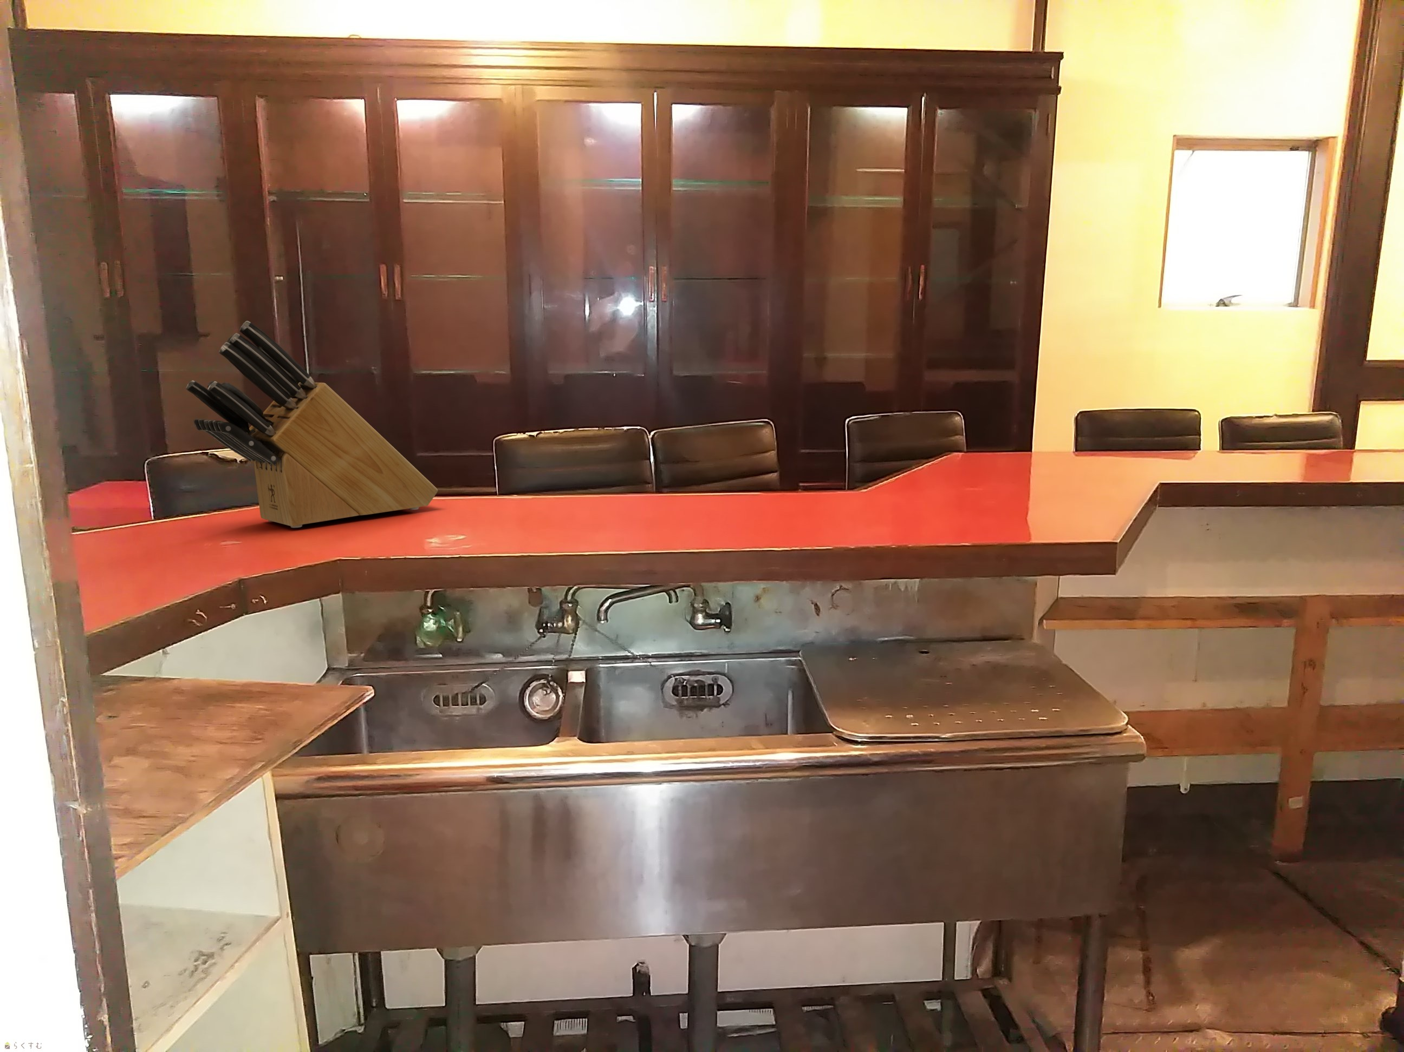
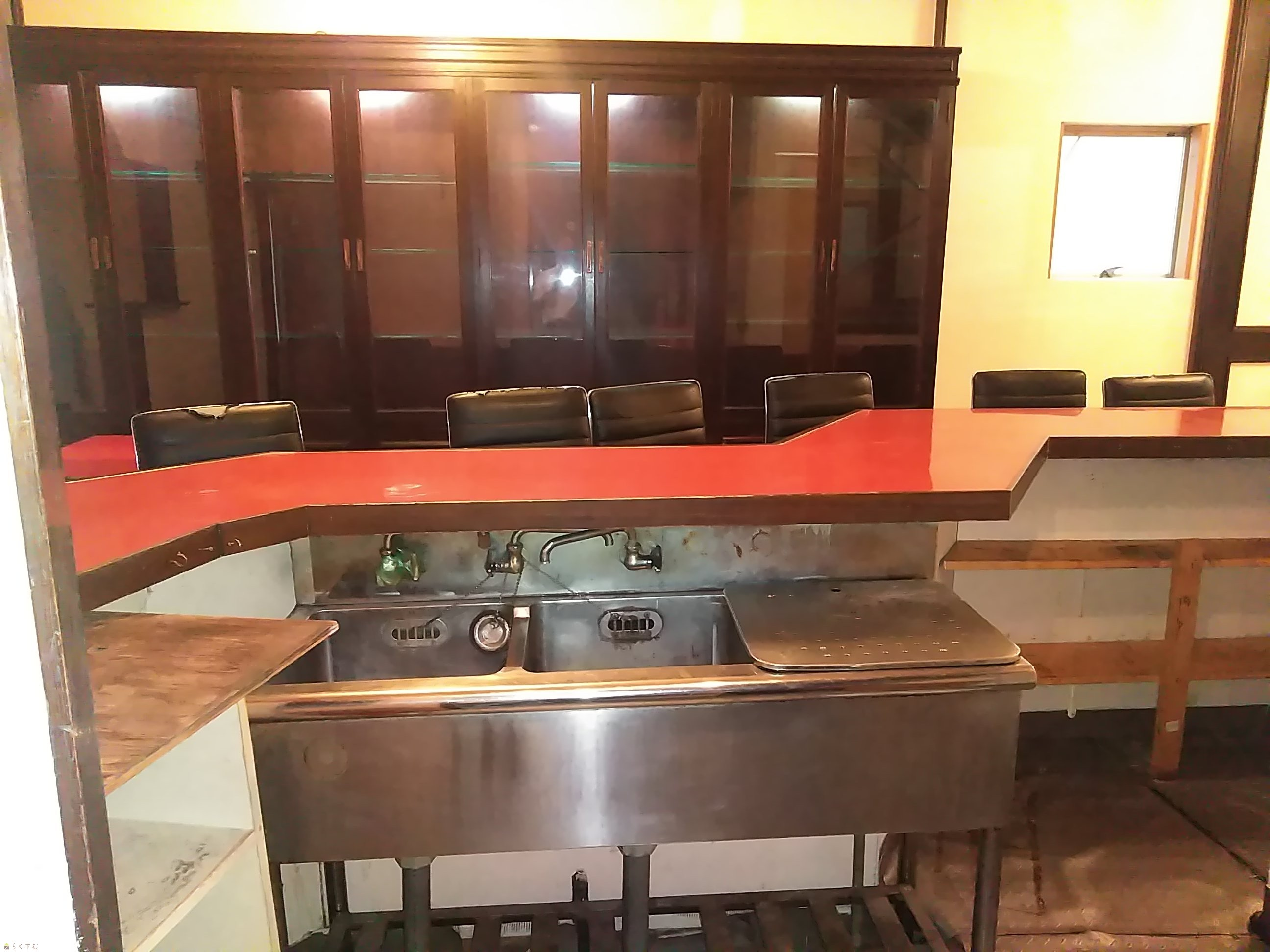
- knife block (317, 421)
